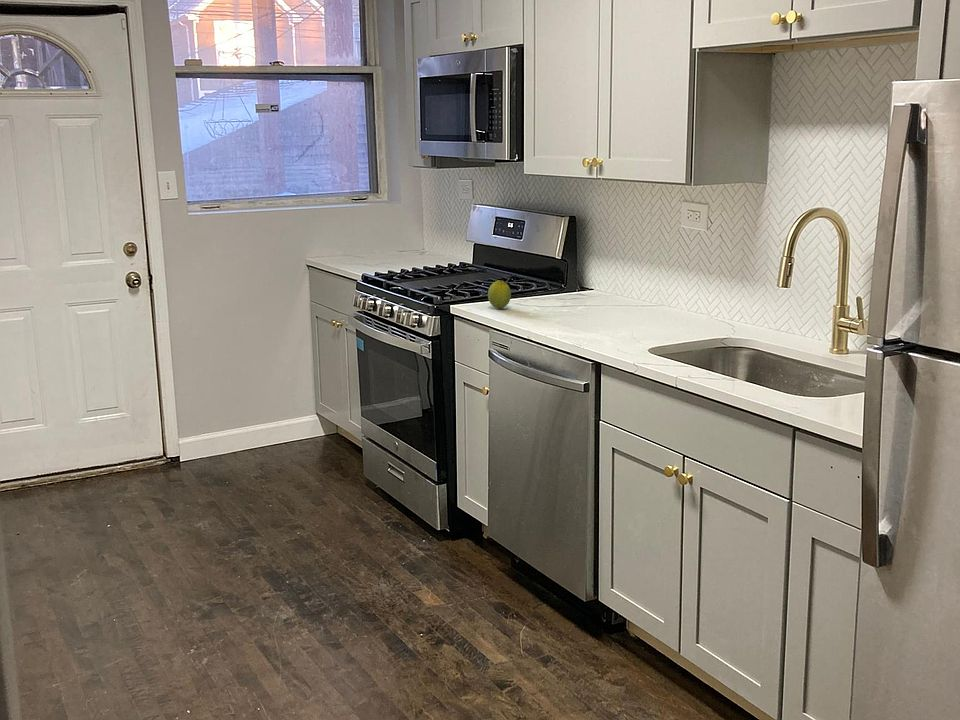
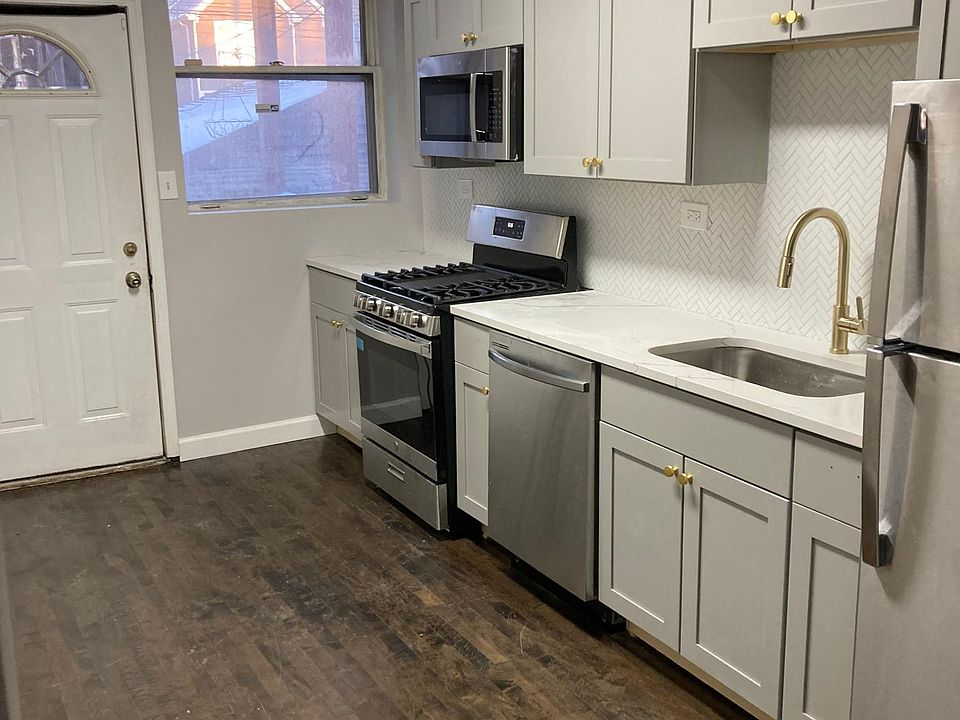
- fruit (499, 294)
